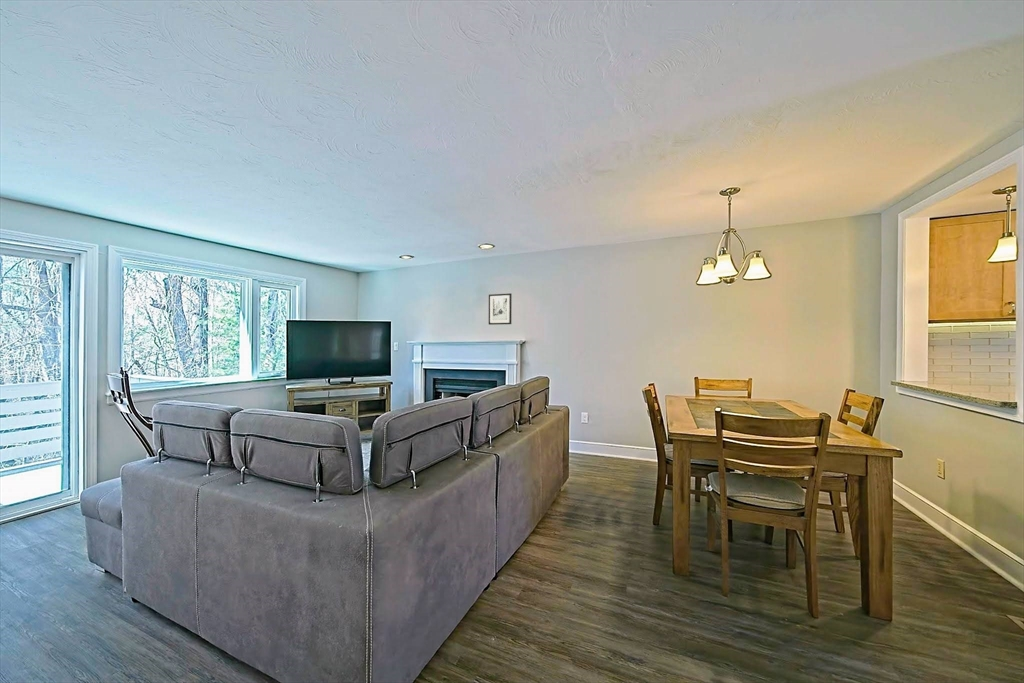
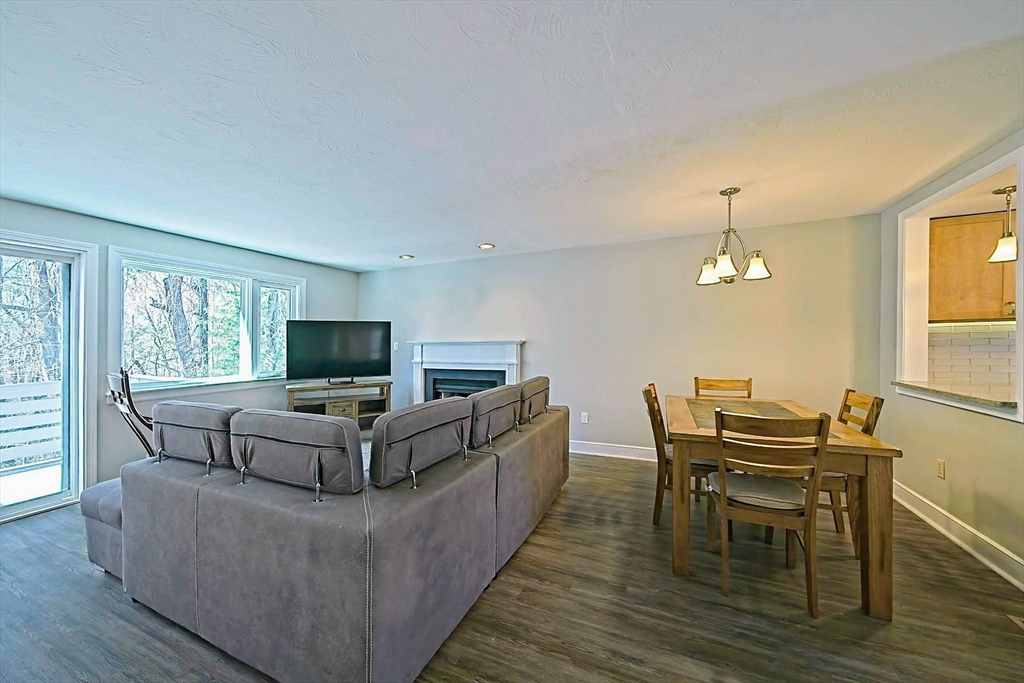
- wall art (499, 309)
